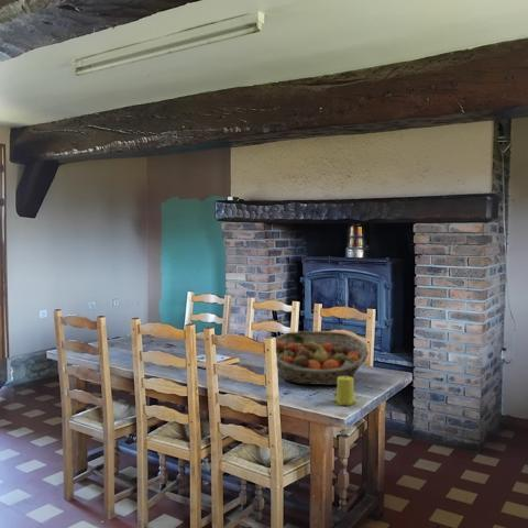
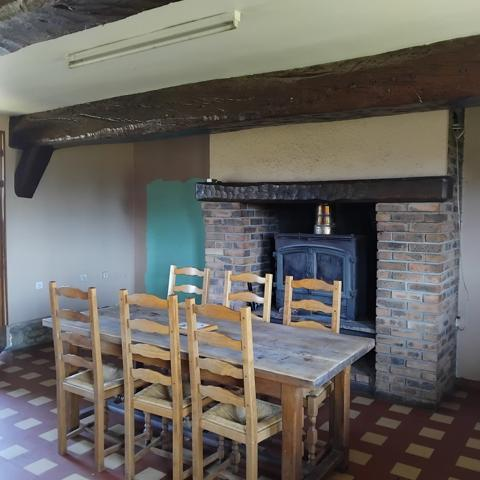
- candle (345, 388)
- fruit basket (317, 356)
